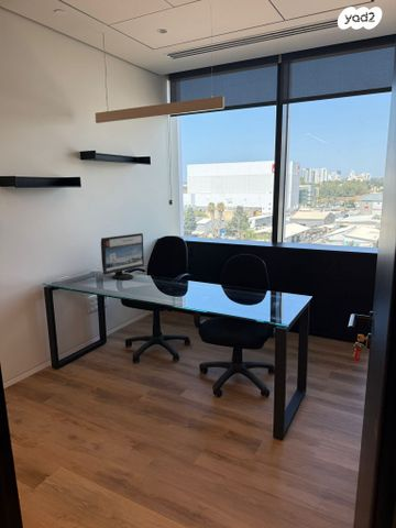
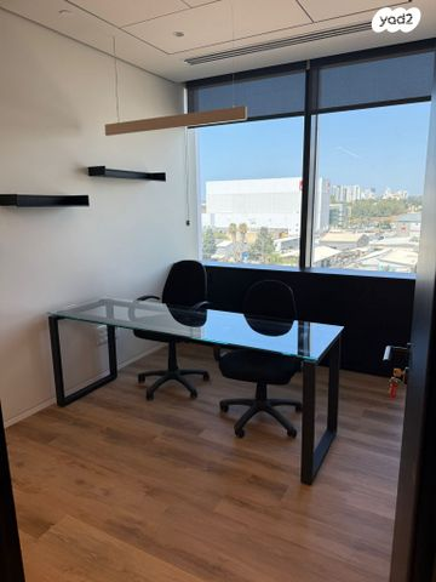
- computer monitor (121, 256)
